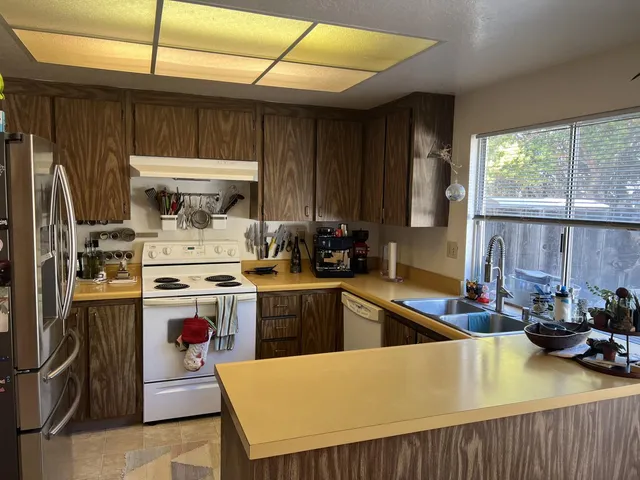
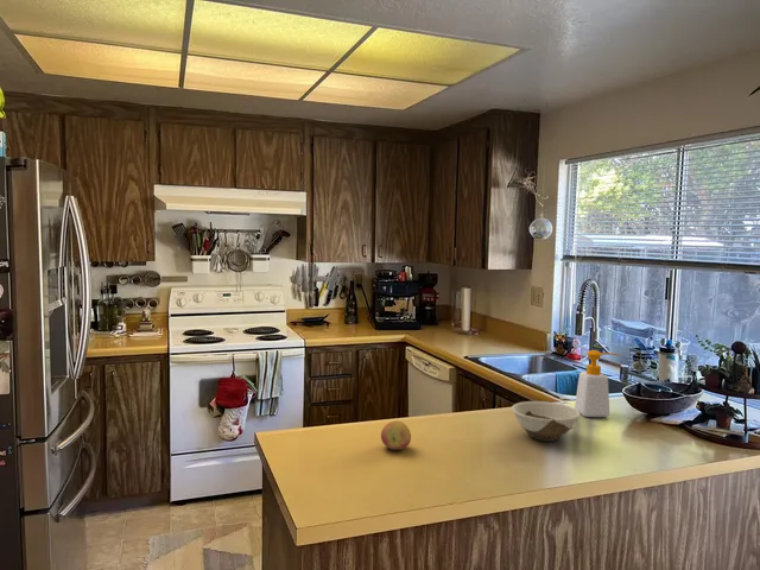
+ fruit (395, 435)
+ bowl (544, 423)
+ soap bottle (598, 382)
